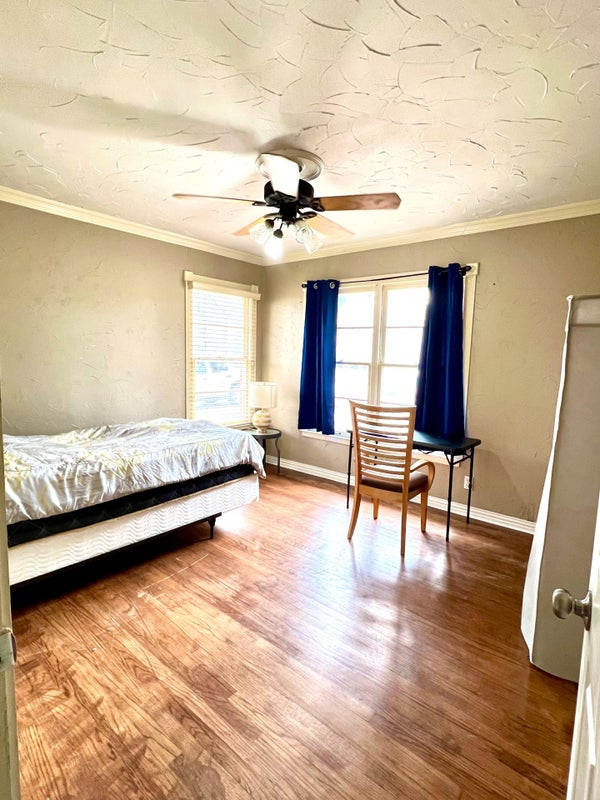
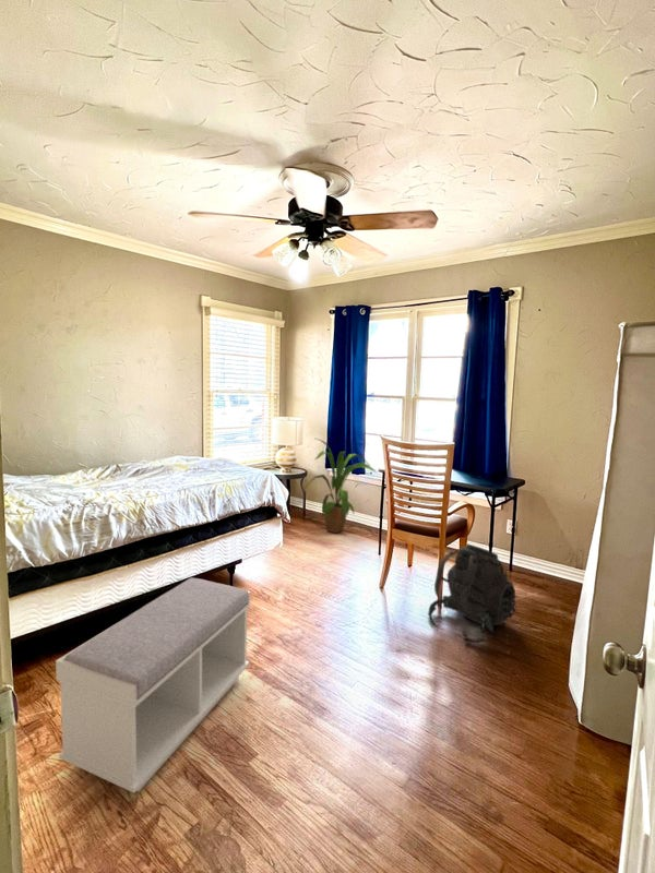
+ bench (169, 666)
+ backpack (474, 584)
+ house plant (342, 488)
